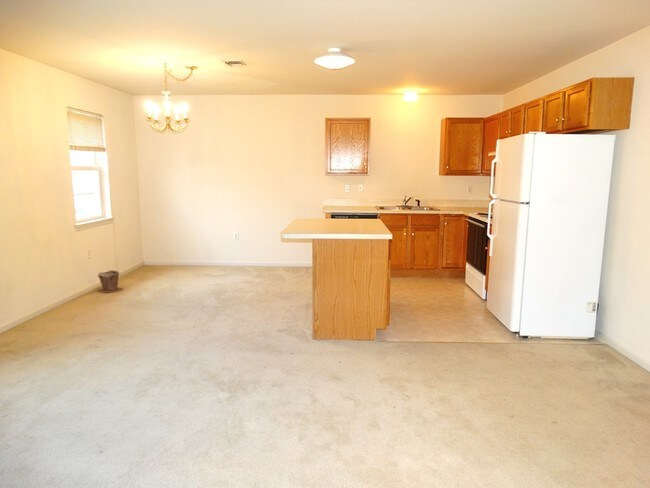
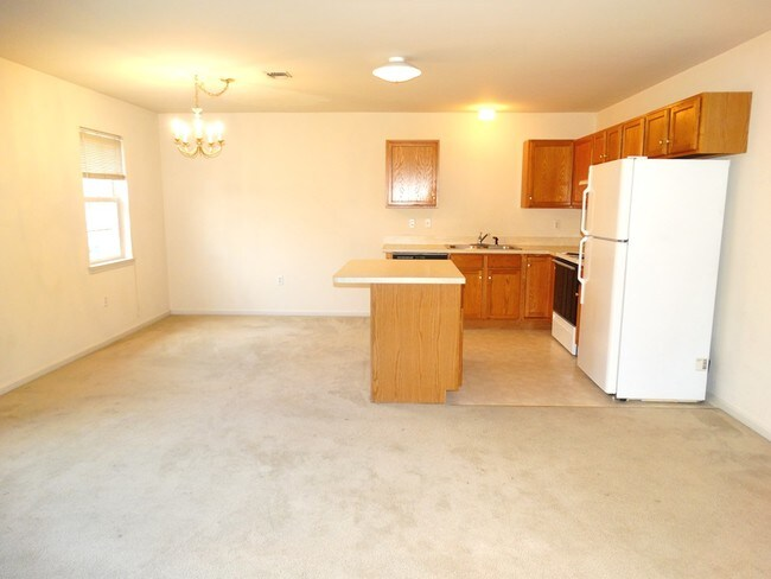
- plant pot (109, 280)
